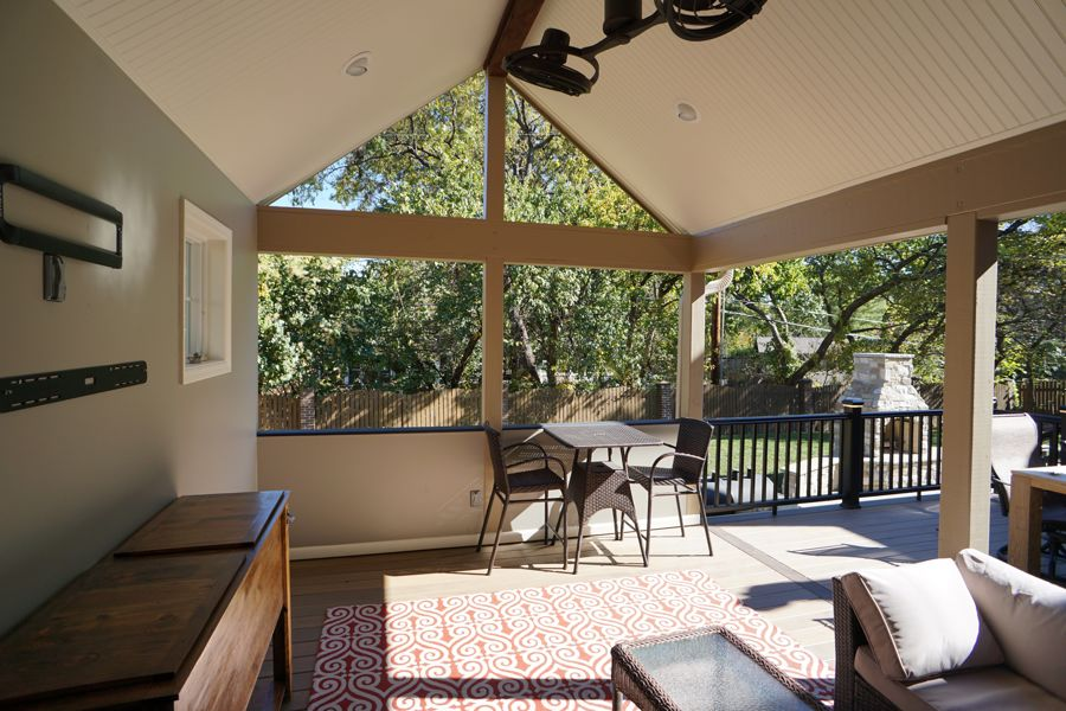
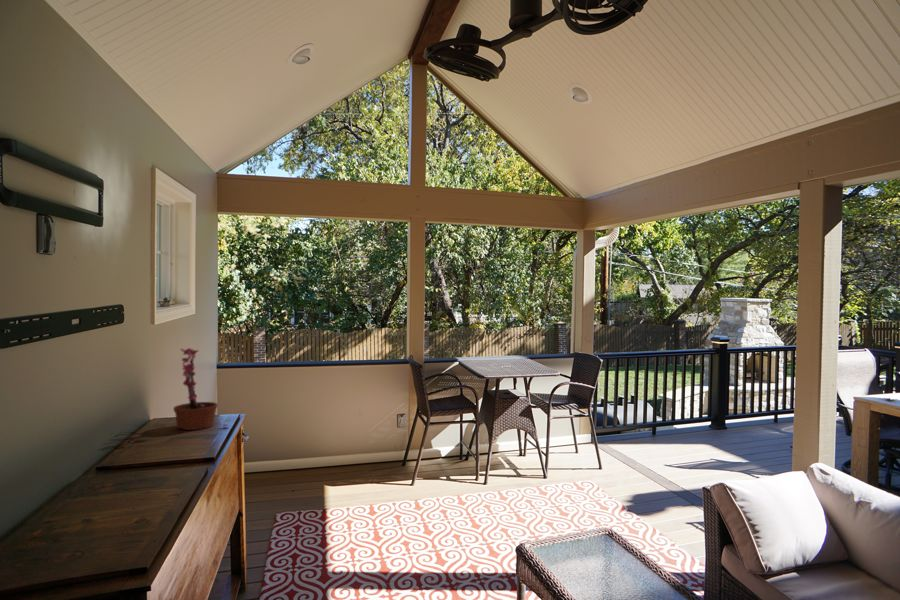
+ potted plant (196, 383)
